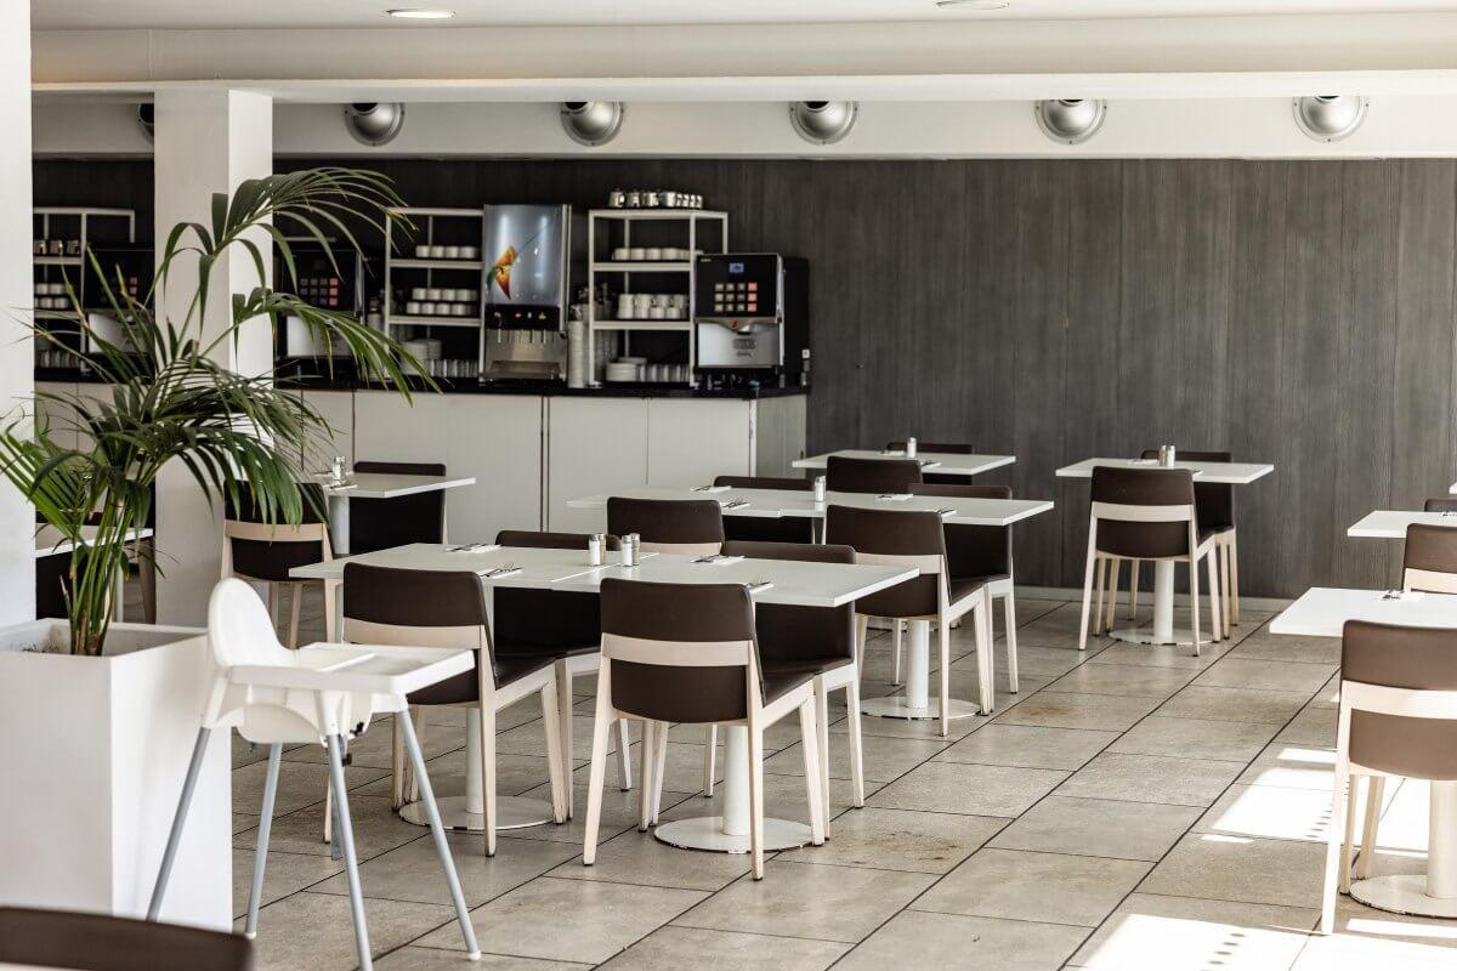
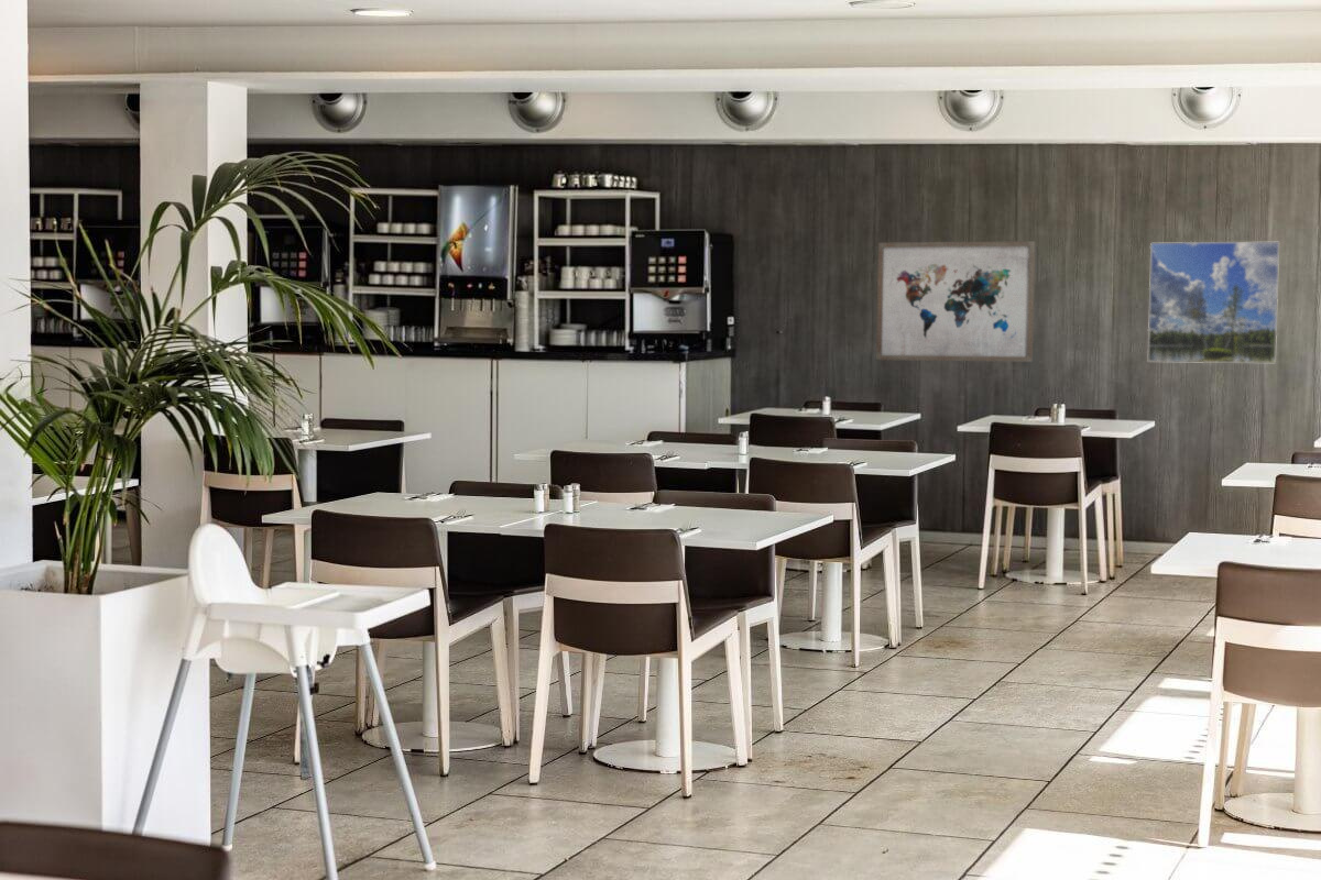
+ wall art (954, 301)
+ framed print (1212, 302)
